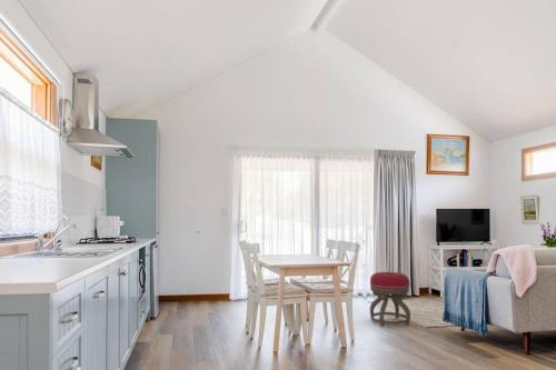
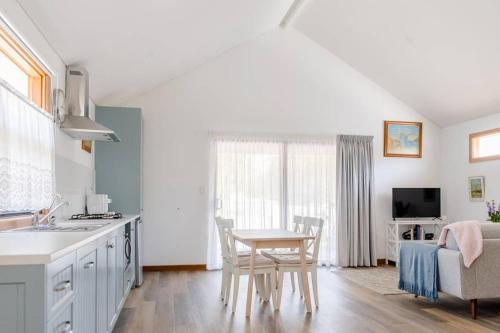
- stool (387, 298)
